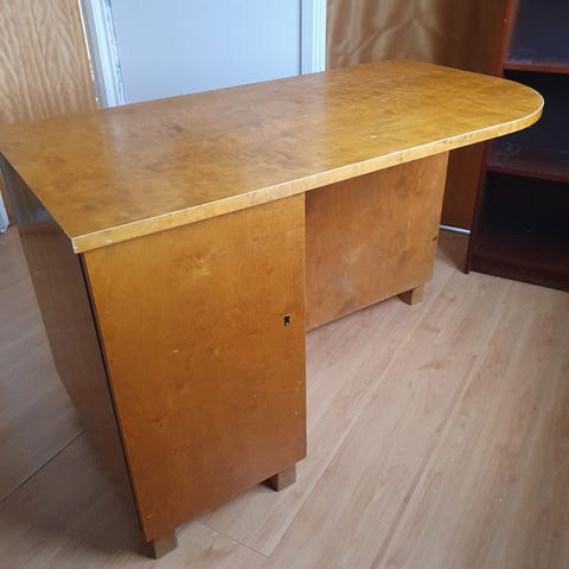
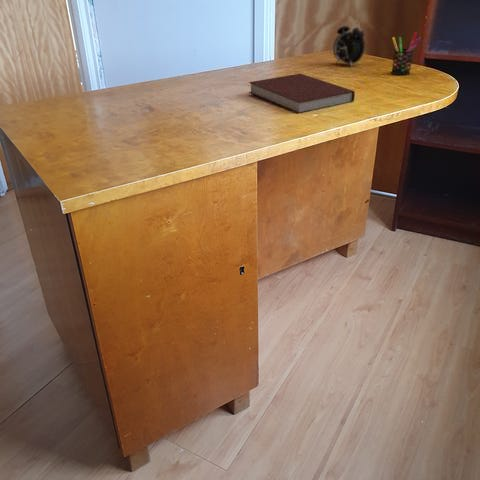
+ alarm clock (348, 42)
+ notebook (299, 91)
+ pen holder (403, 52)
